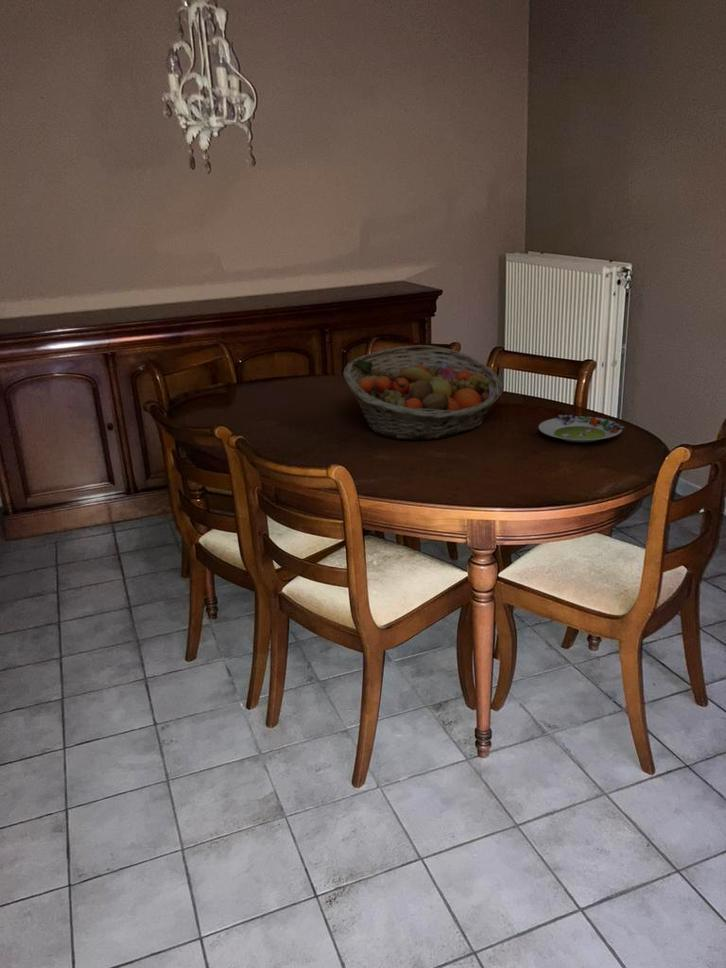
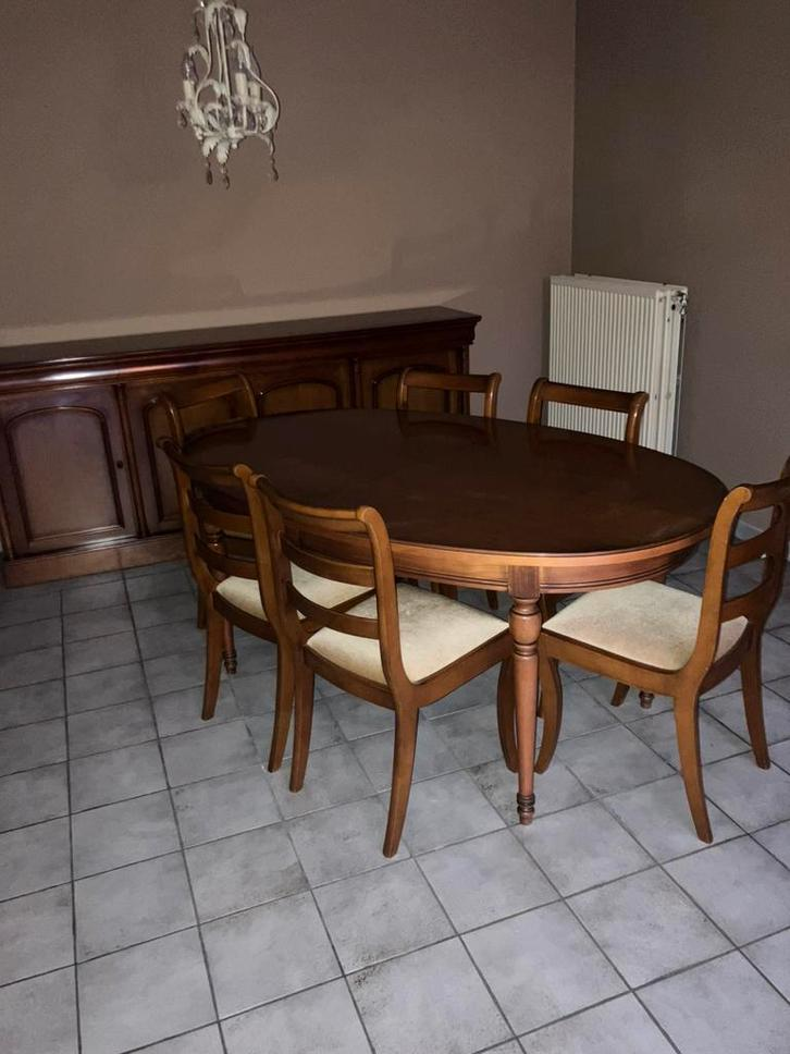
- fruit basket (423, 390)
- salad plate (579, 429)
